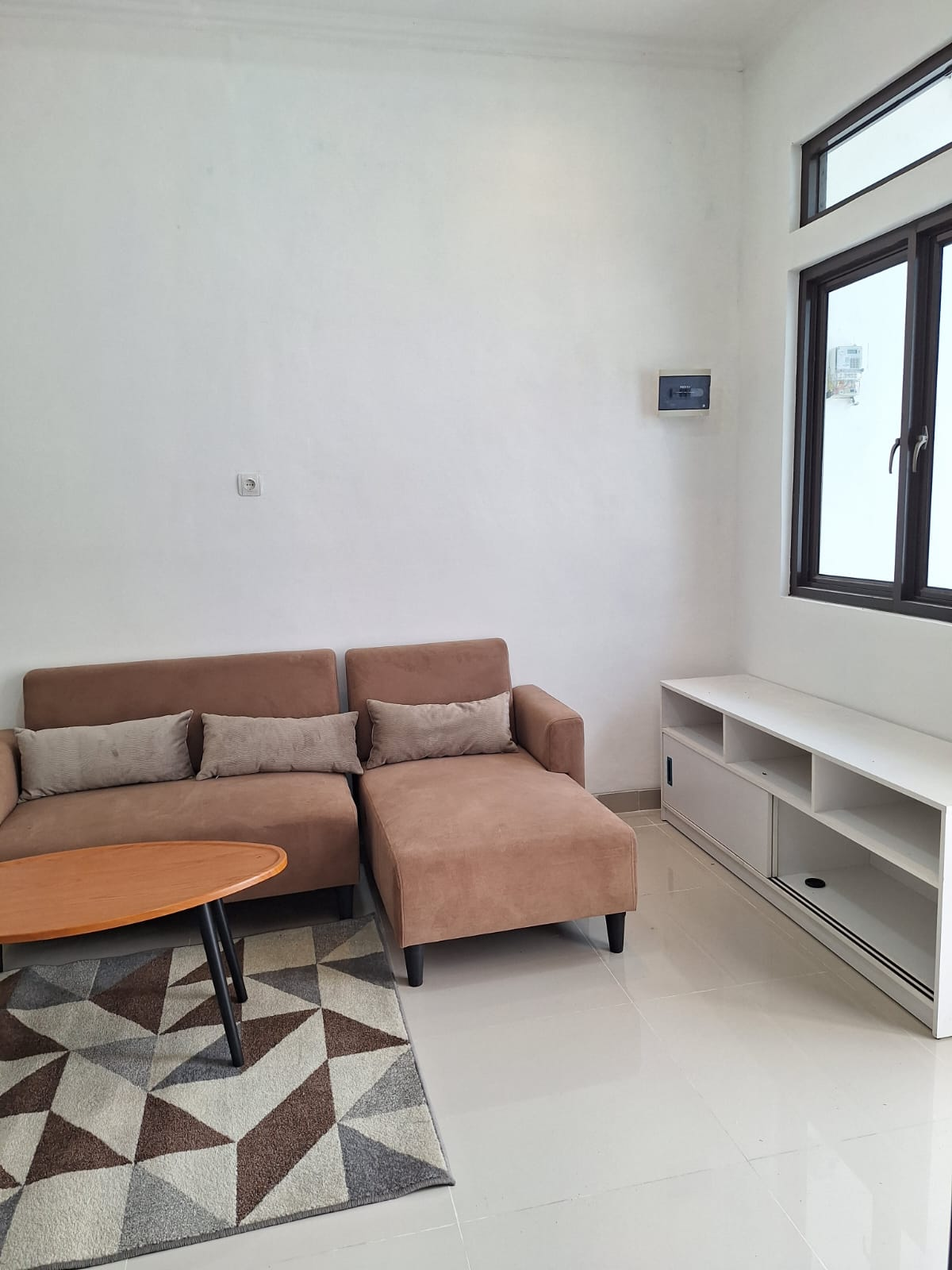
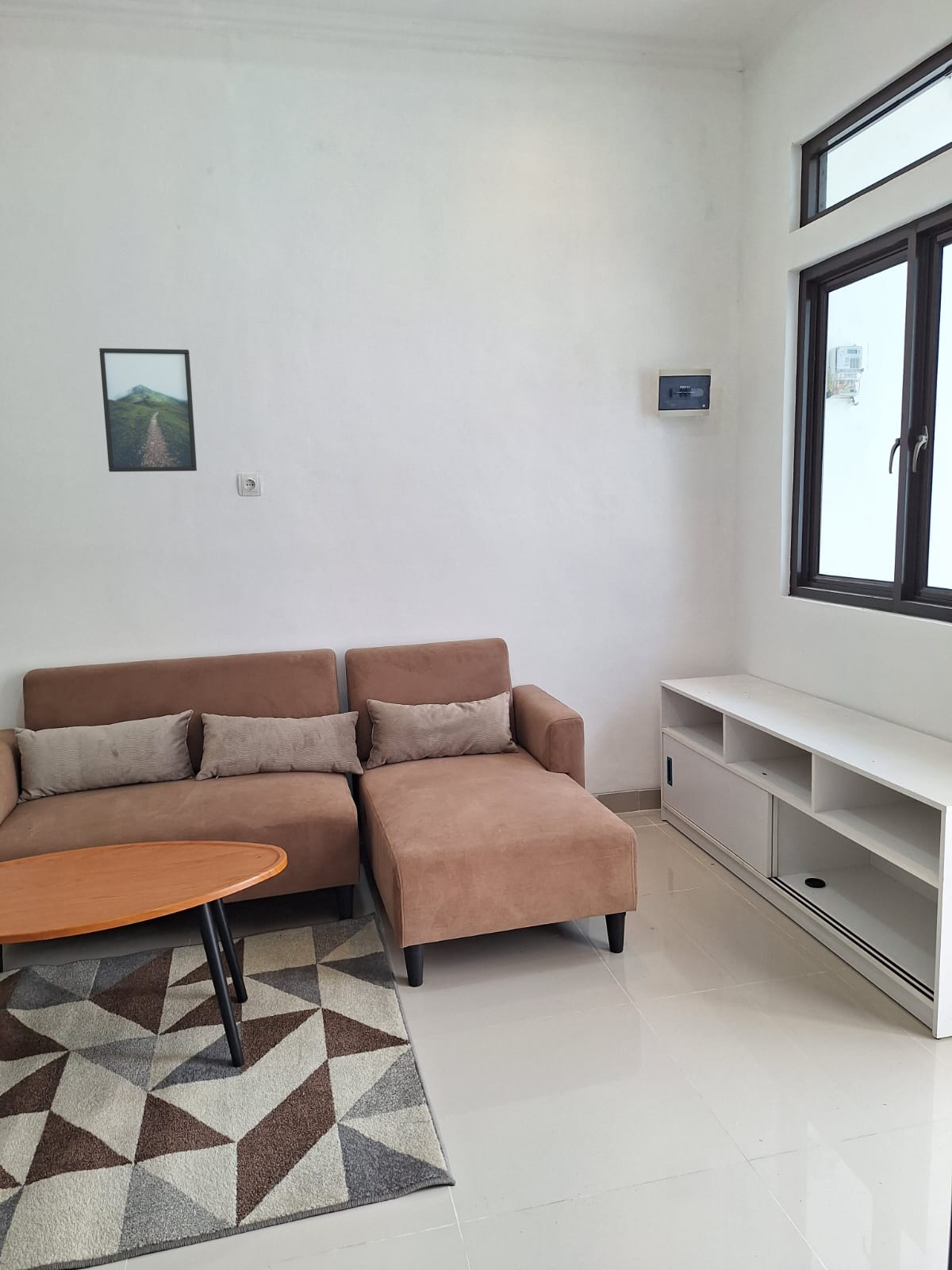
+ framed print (149, 410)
